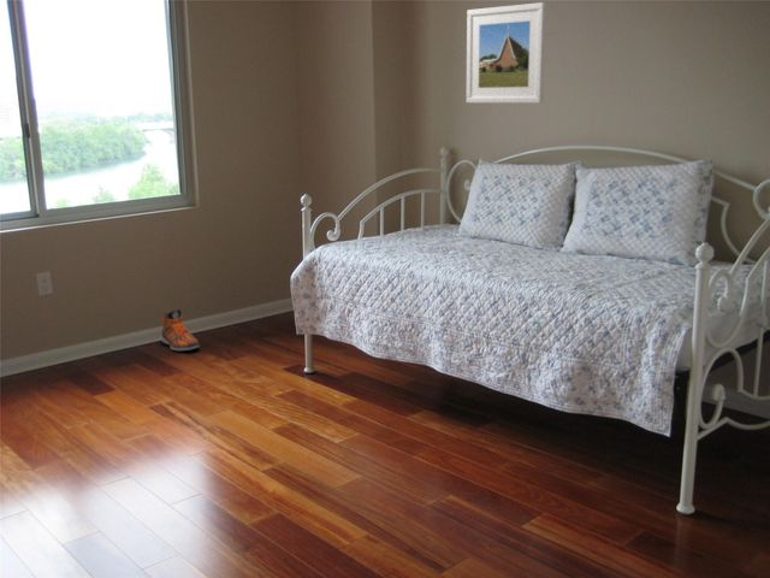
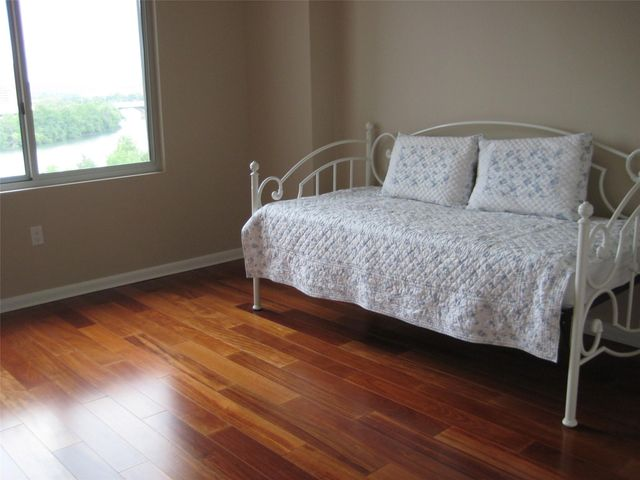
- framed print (504, 55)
- sneaker (177, 329)
